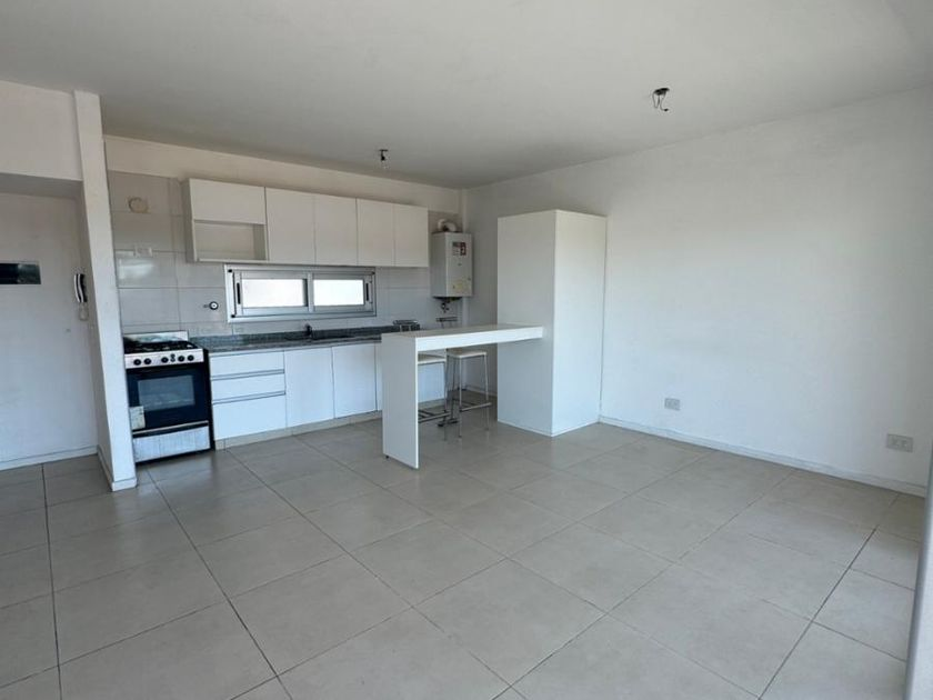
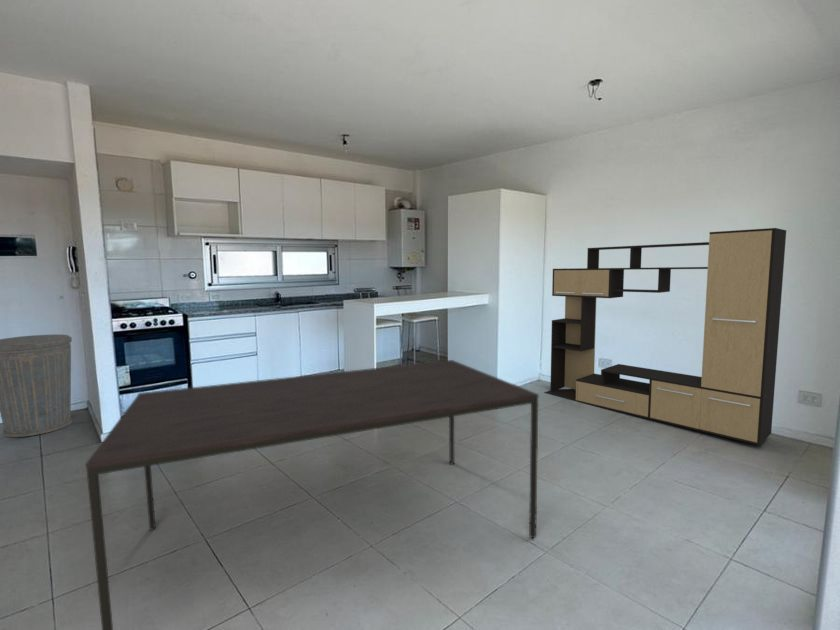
+ trash can (34, 383)
+ dining table (330, 436)
+ media console (650, 292)
